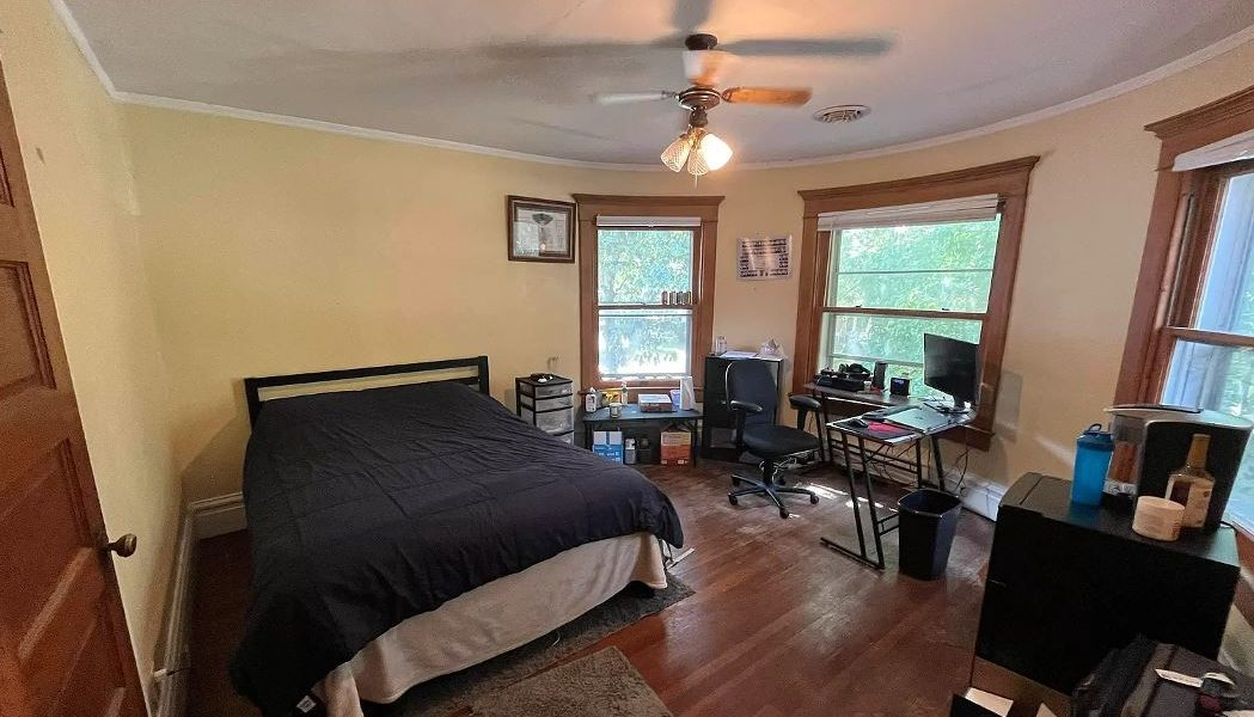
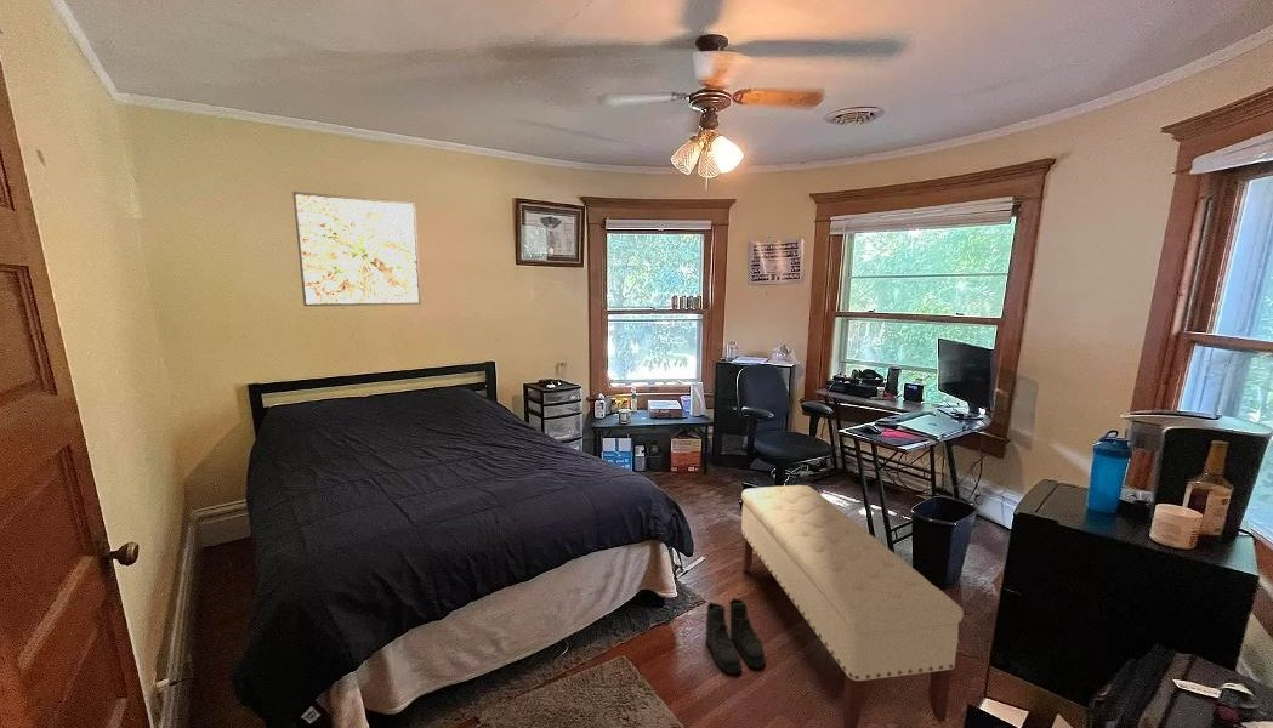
+ boots (734, 630)
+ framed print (362, 251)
+ bench (825, 581)
